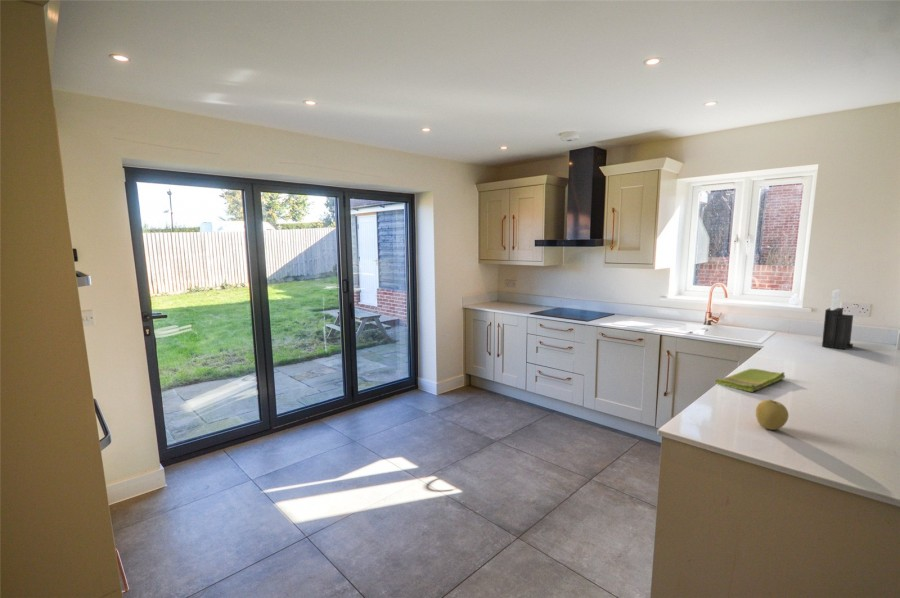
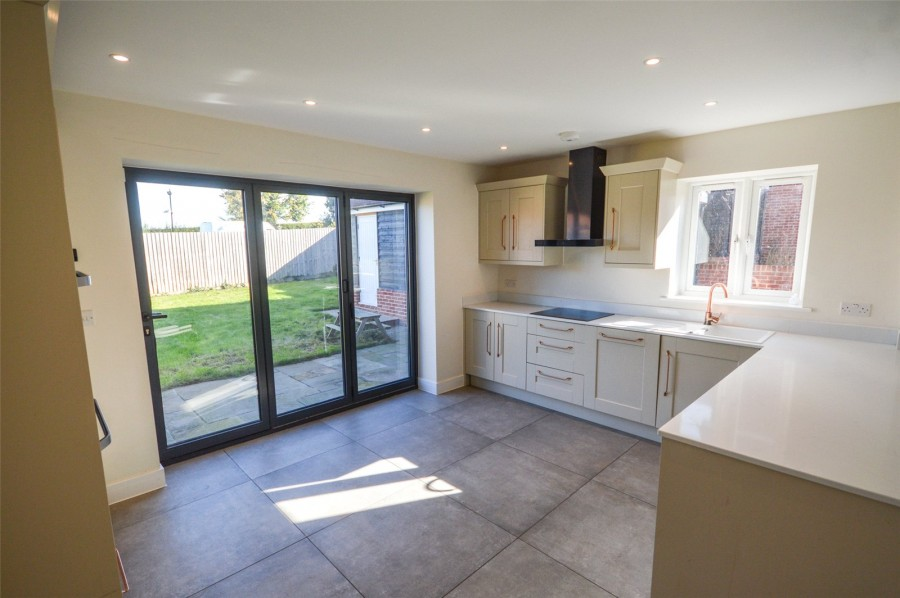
- fruit (771, 414)
- knife block (841, 318)
- dish towel (750, 377)
